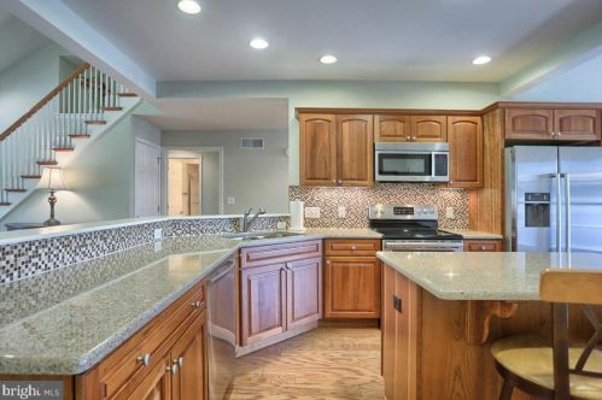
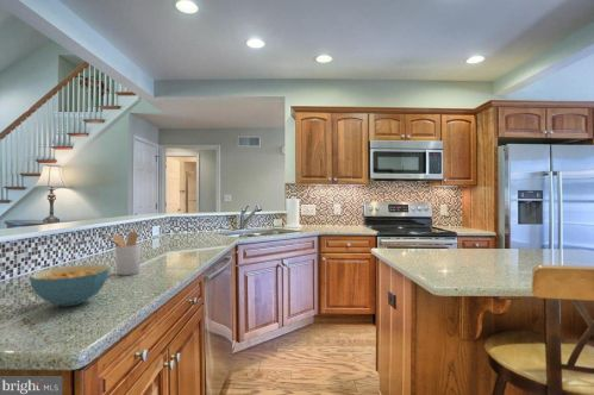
+ utensil holder (121, 252)
+ cereal bowl (71, 287)
